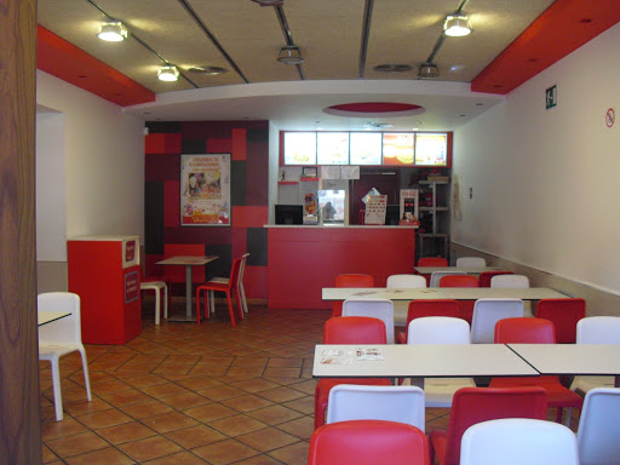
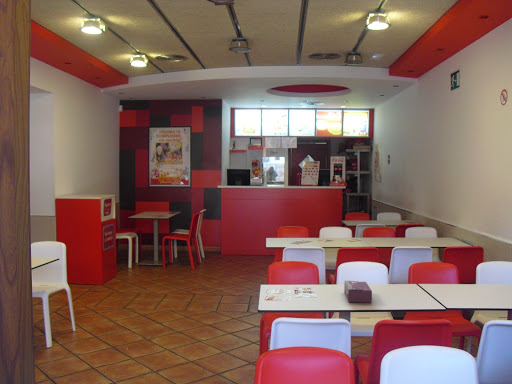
+ tissue box (357, 291)
